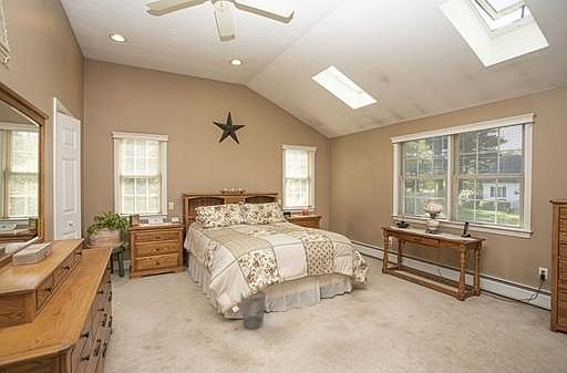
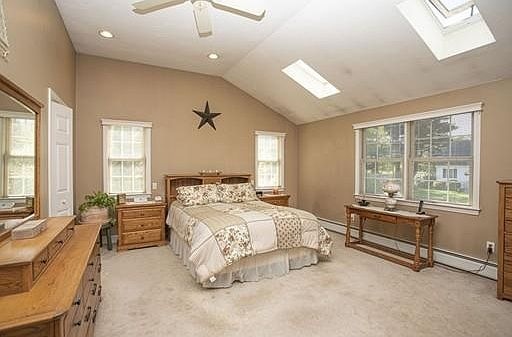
- wastebasket (252, 309)
